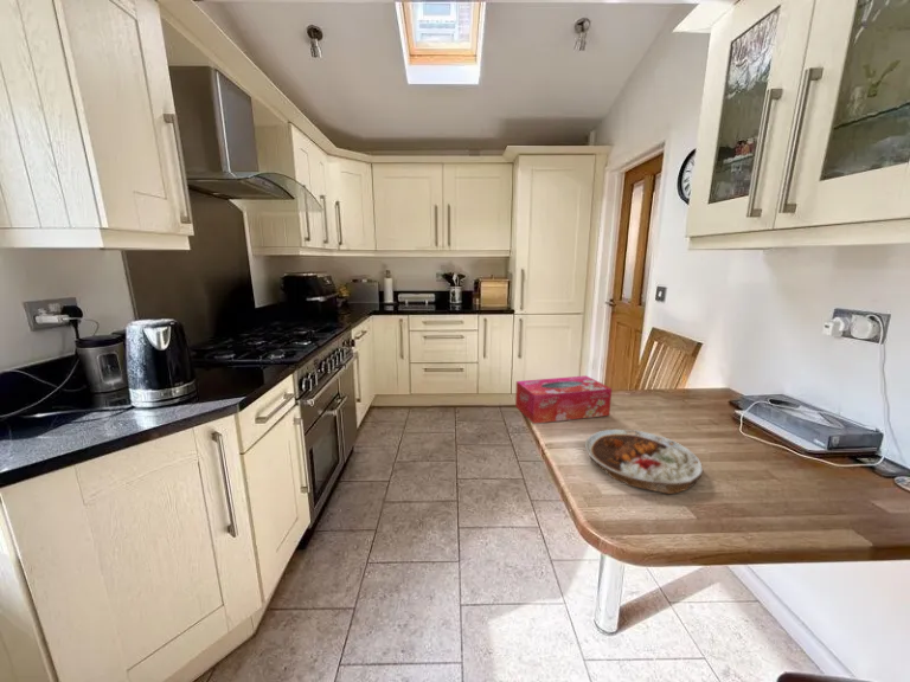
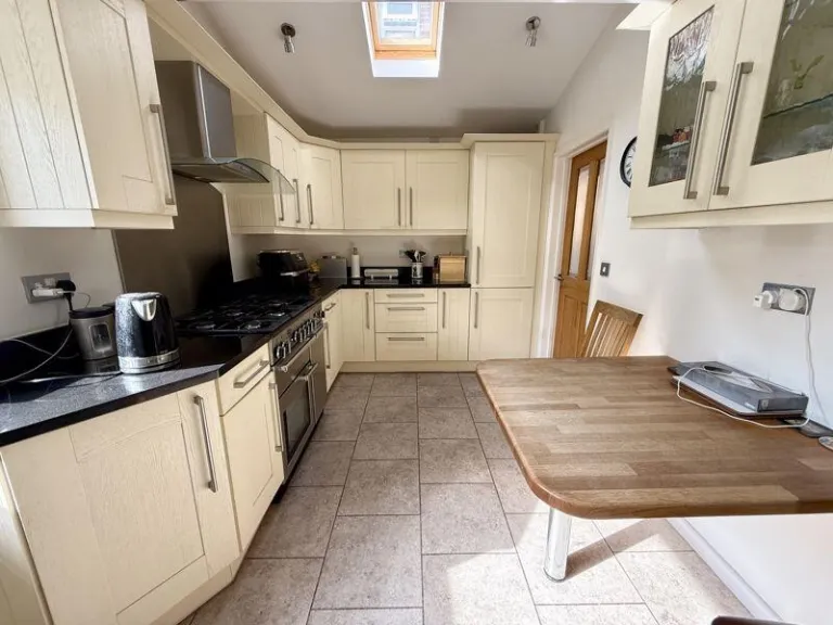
- tissue box (562, 398)
- plate (640, 452)
